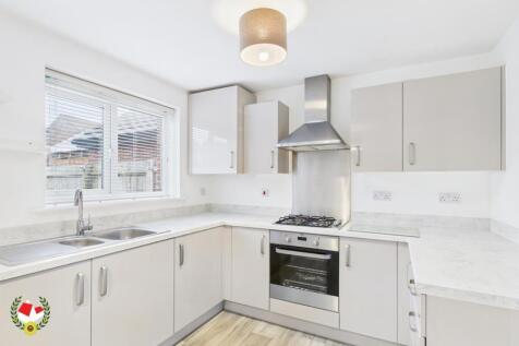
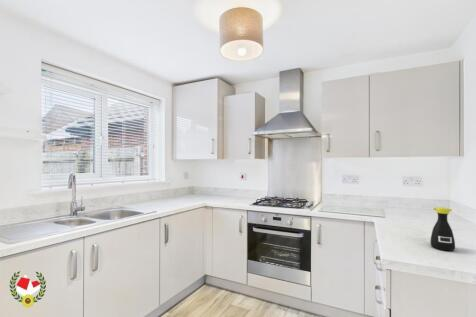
+ bottle (442, 227)
